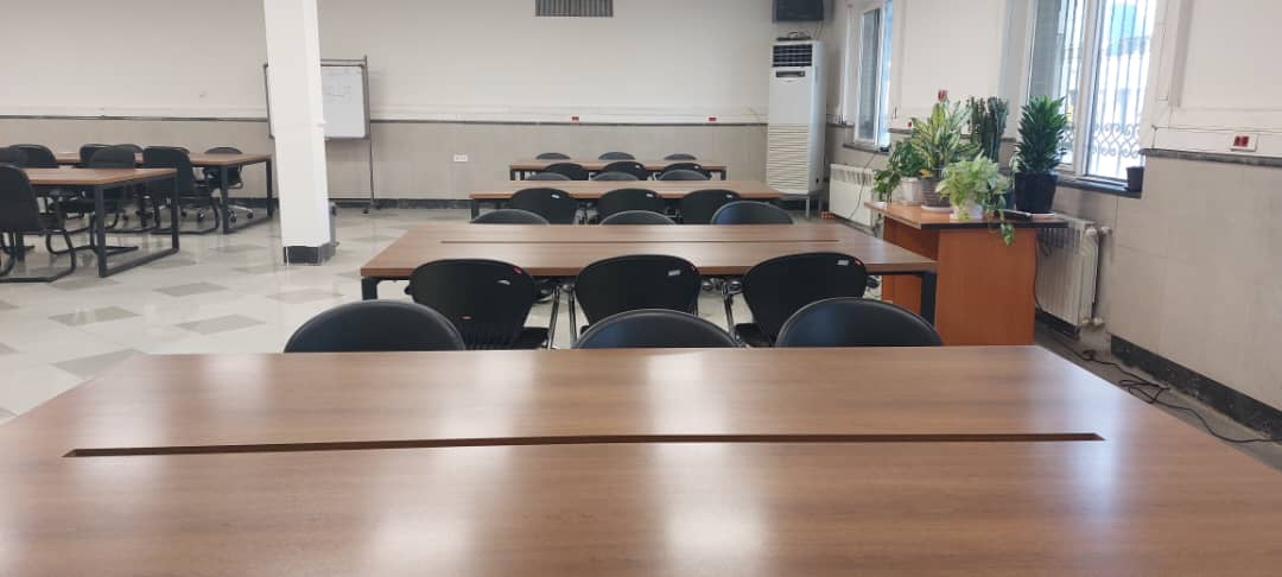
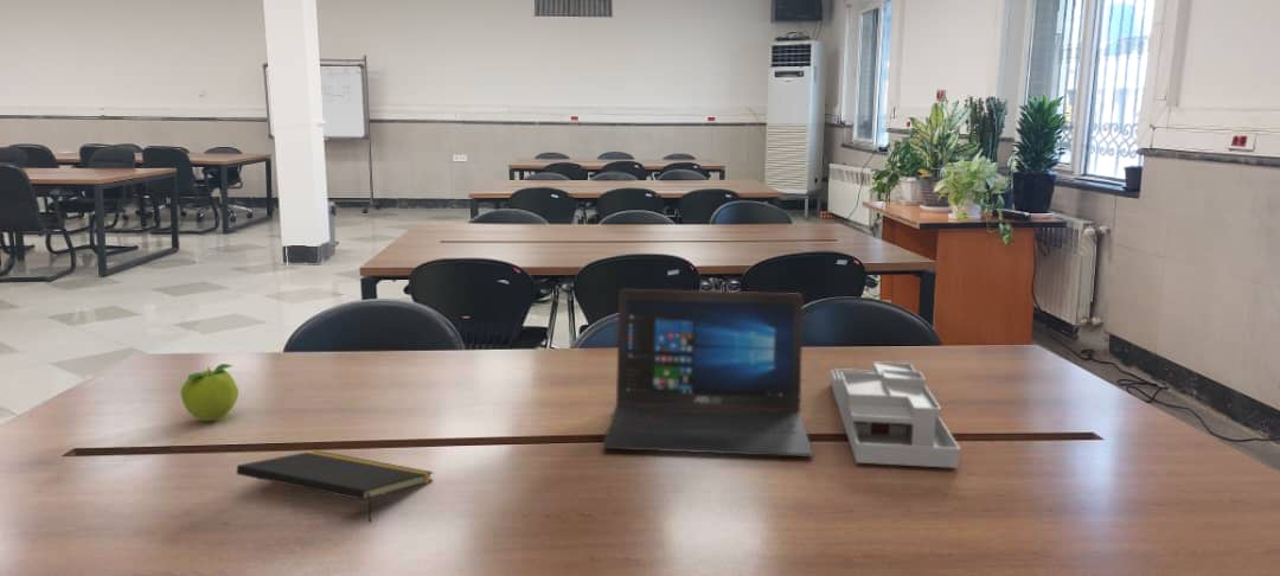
+ fruit (210, 392)
+ notepad (337, 473)
+ desk organizer (887, 398)
+ laptop (708, 367)
